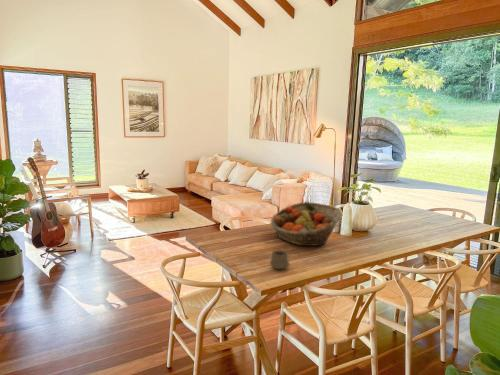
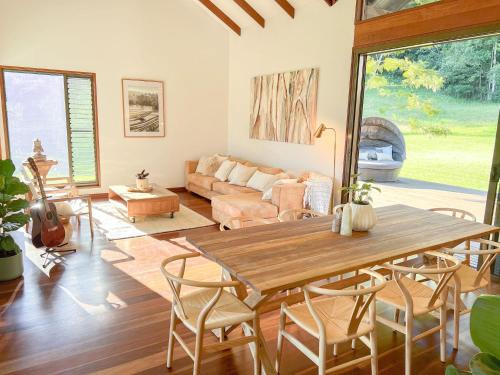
- fruit basket (305, 222)
- cup (279, 260)
